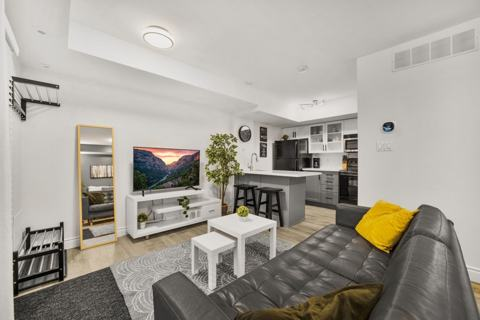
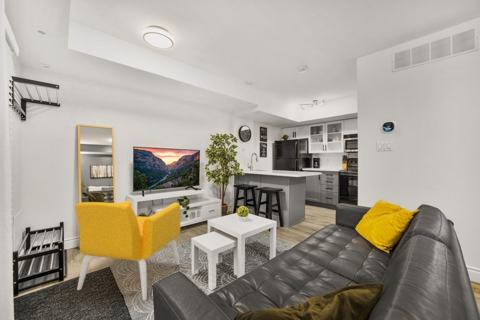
+ armchair (130, 237)
